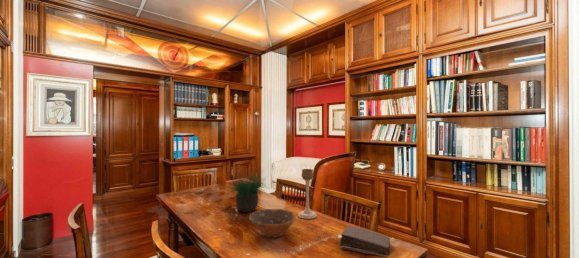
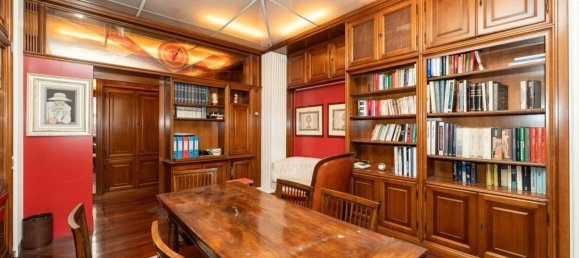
- candle holder (307, 192)
- bowl (272, 224)
- book (365, 239)
- potted plant (247, 184)
